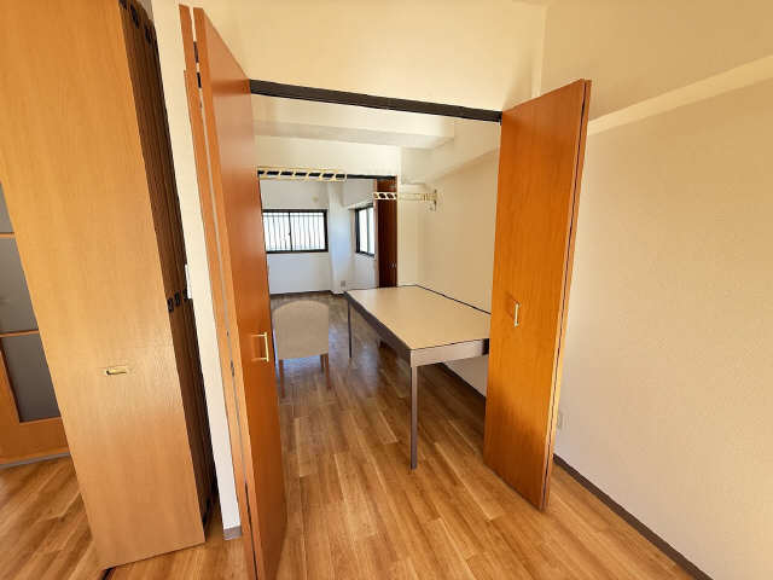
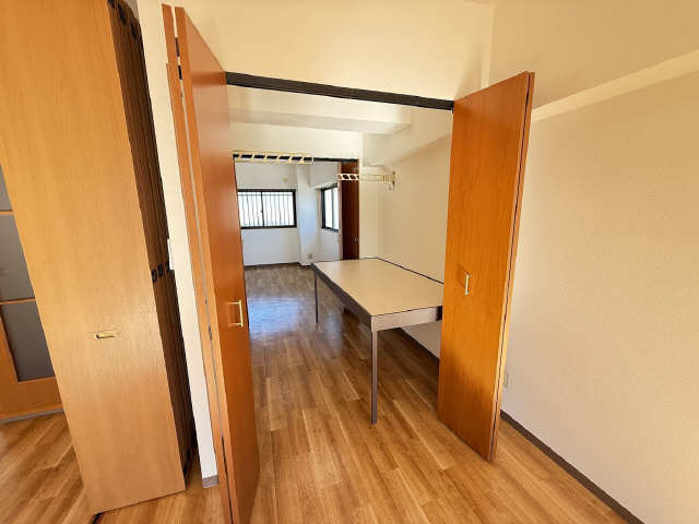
- chair (302, 340)
